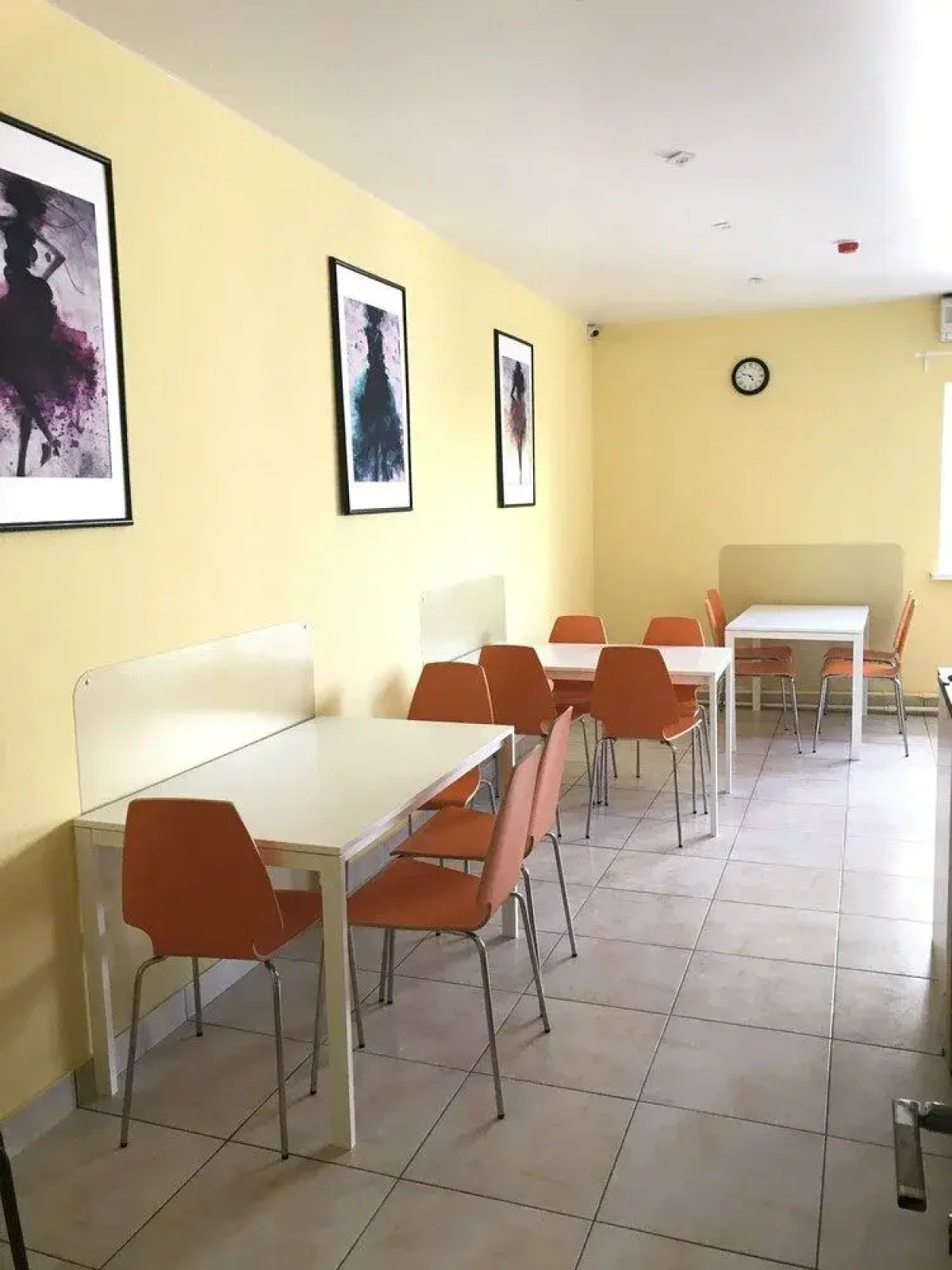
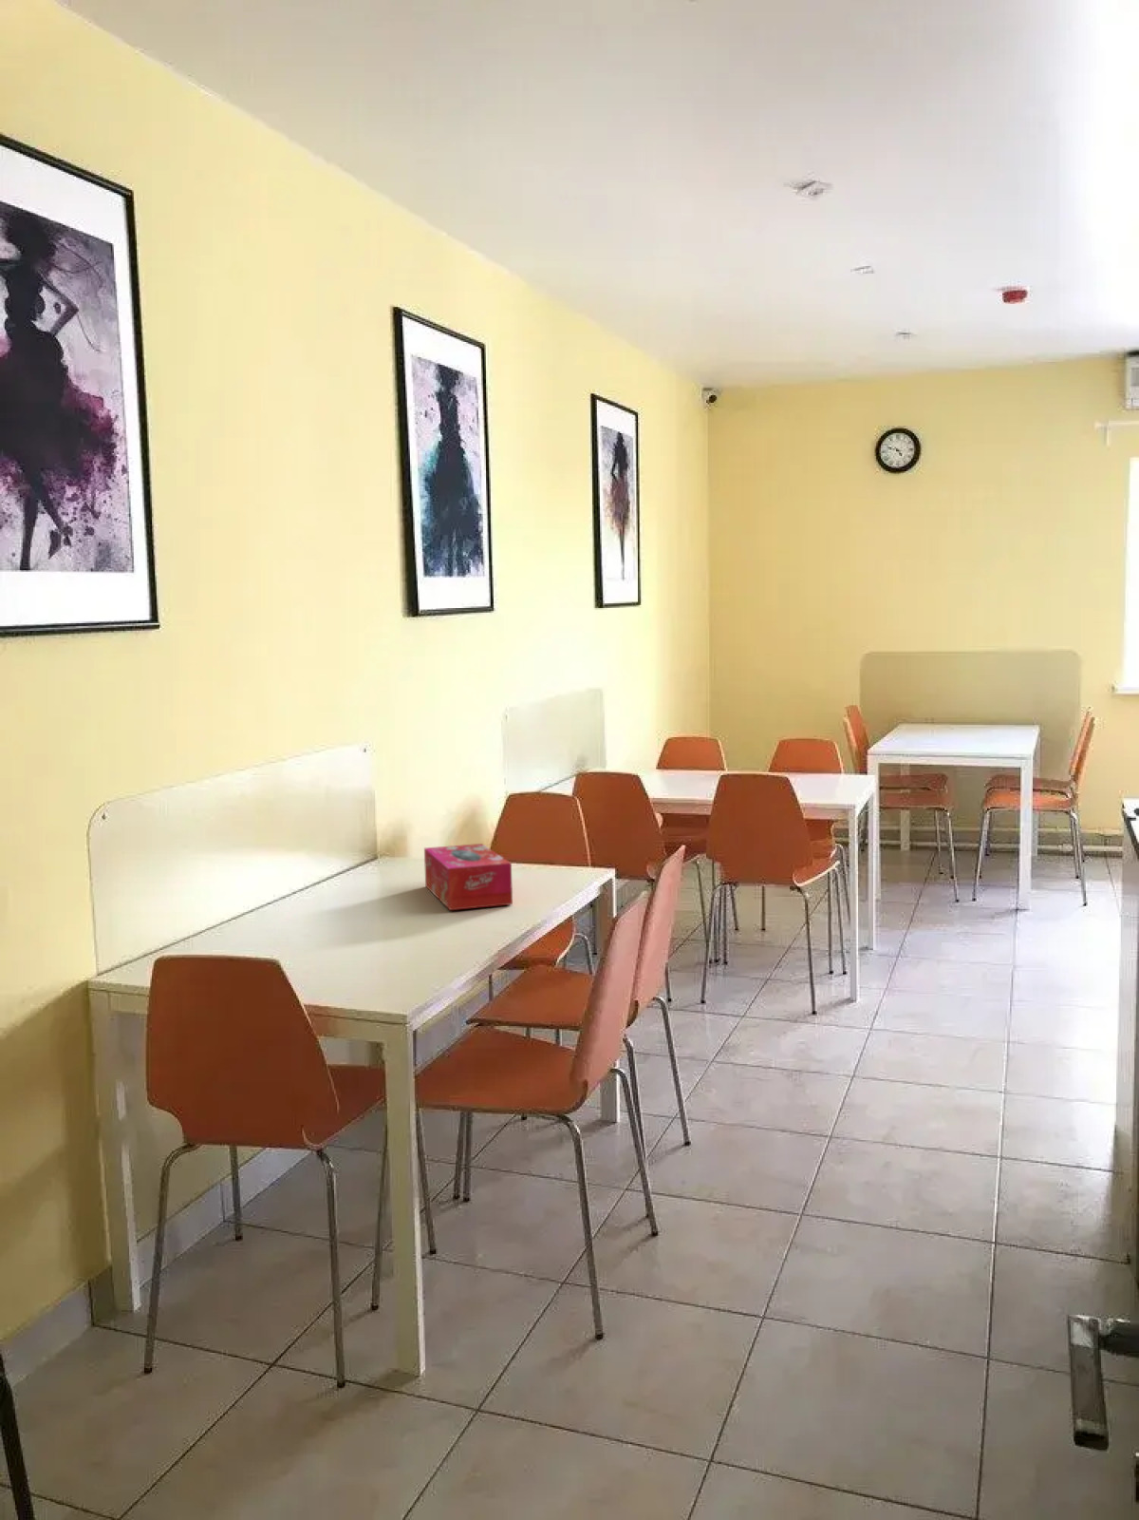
+ tissue box (467, 875)
